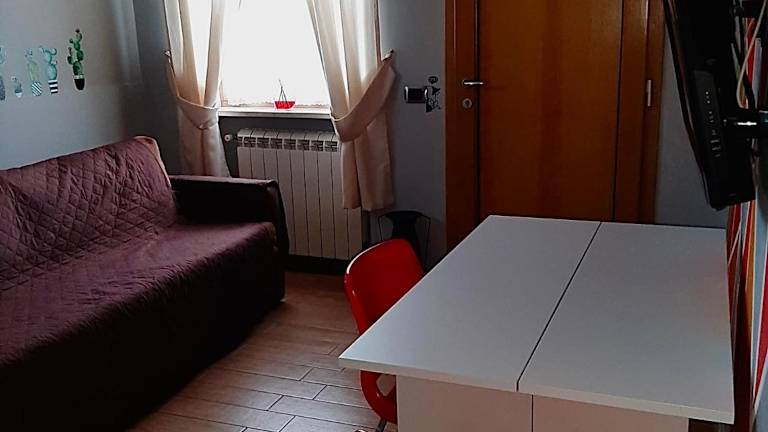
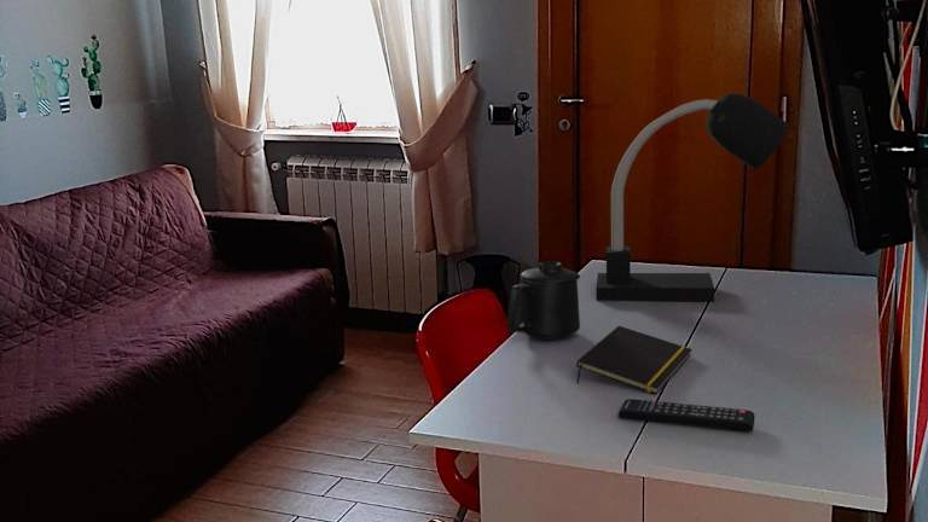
+ mug (545, 301)
+ remote control (685, 414)
+ desk lamp (723, 147)
+ notepad (636, 358)
